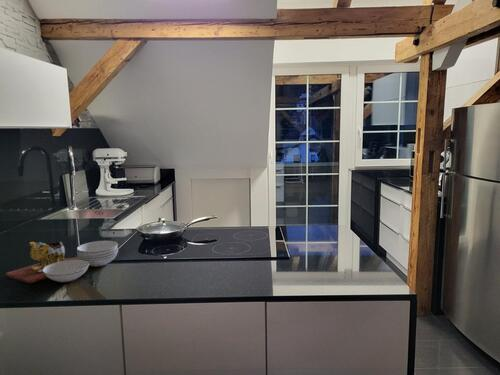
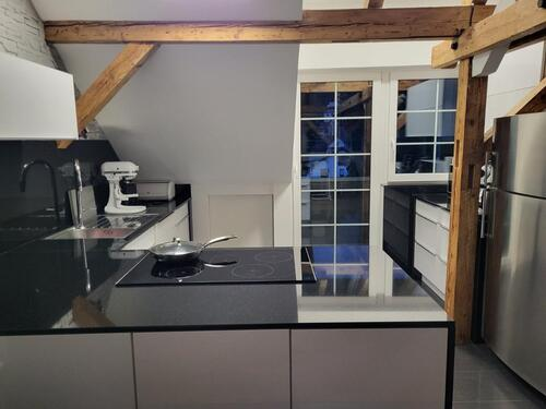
- cutting board (65, 251)
